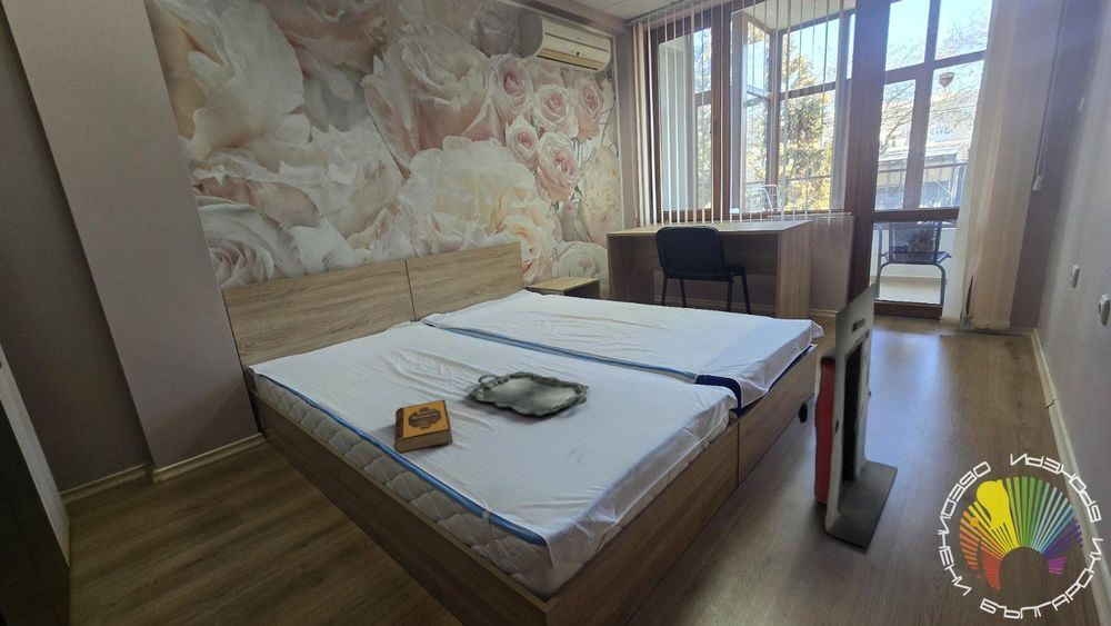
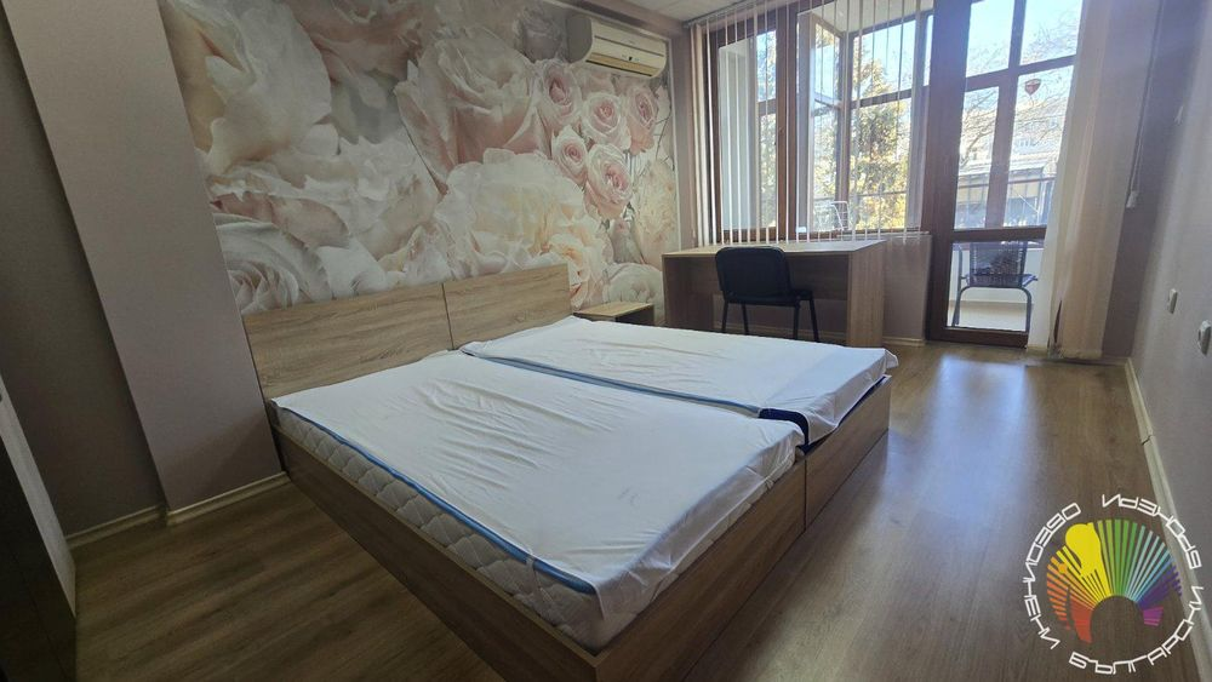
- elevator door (848, 397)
- serving tray (528, 390)
- hardback book (421, 425)
